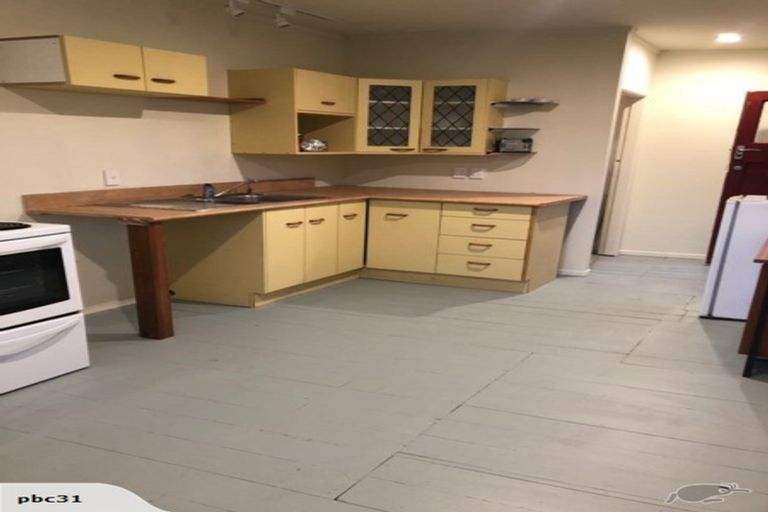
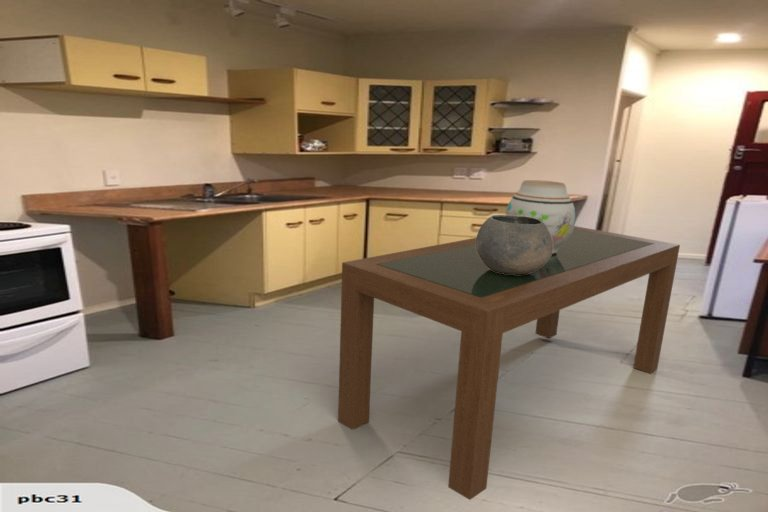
+ dining table (525, 323)
+ bowl (514, 244)
+ vase (540, 216)
